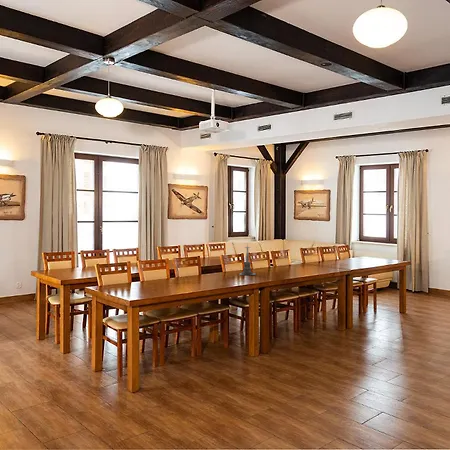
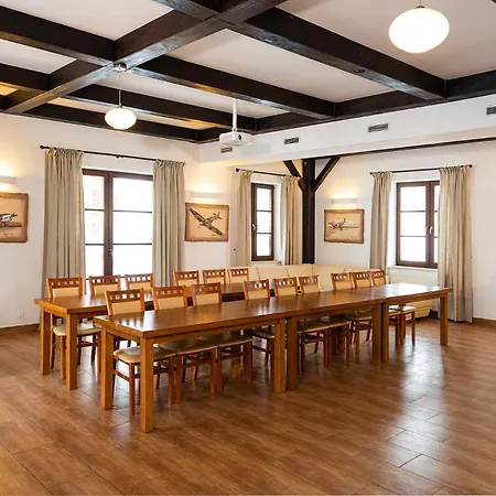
- candle holder (247, 258)
